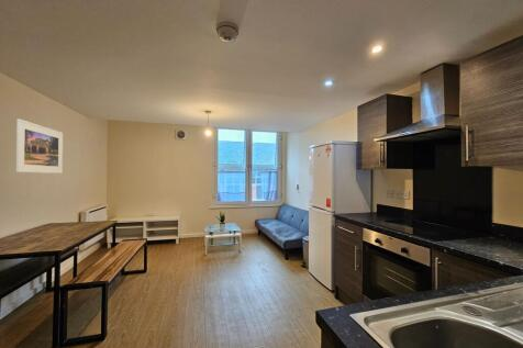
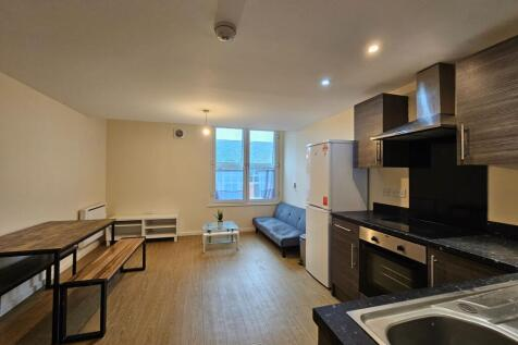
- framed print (42, 149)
